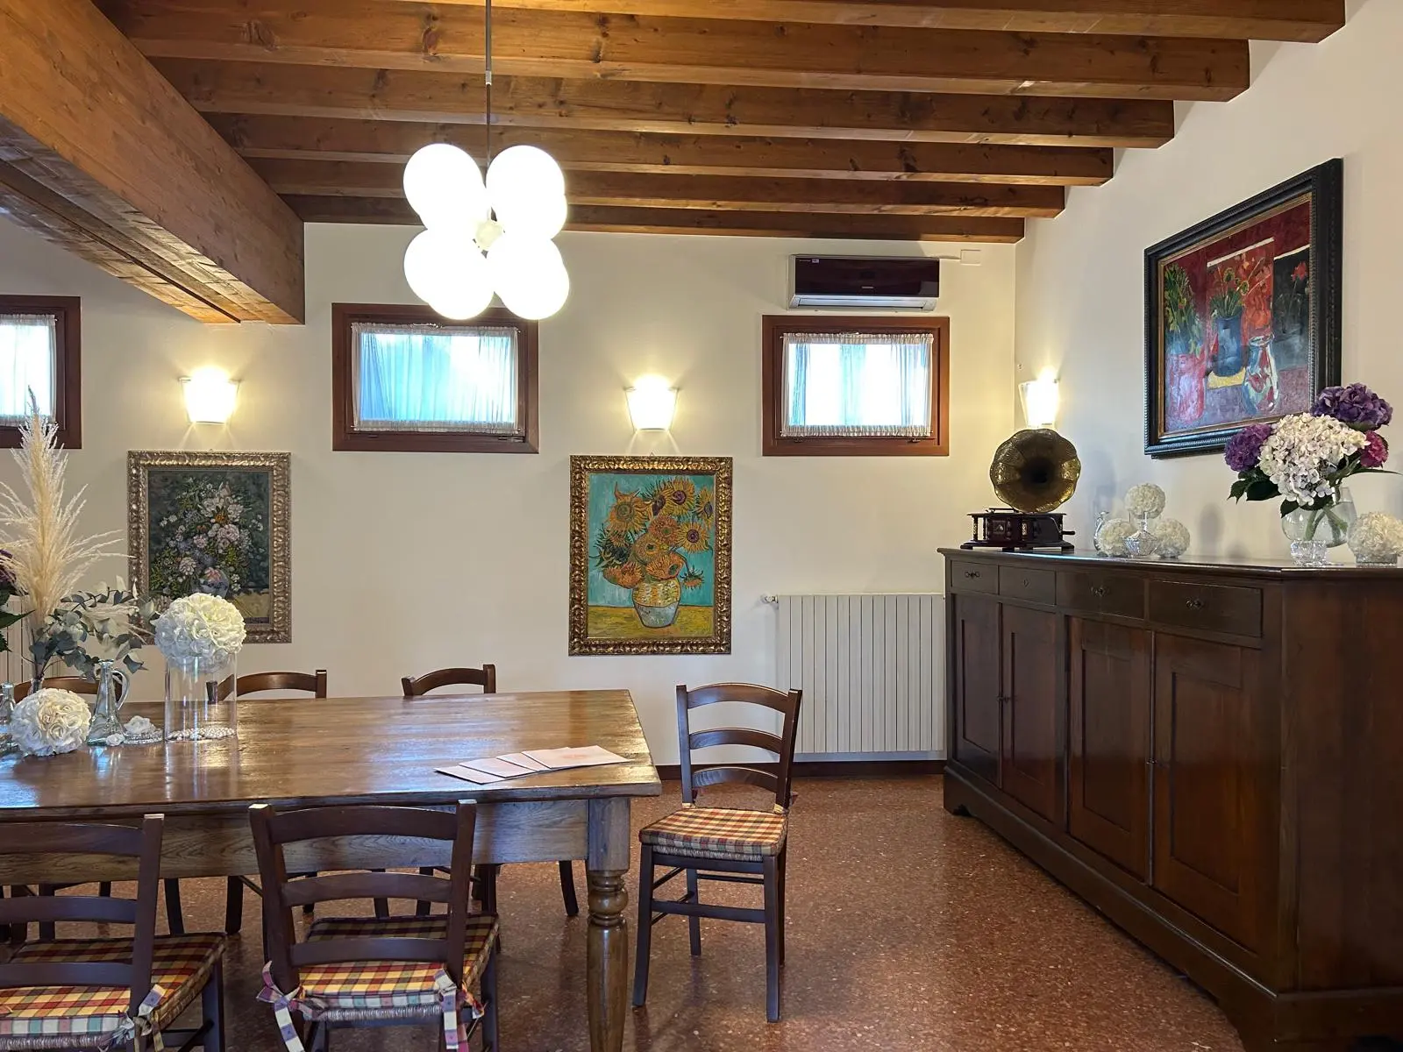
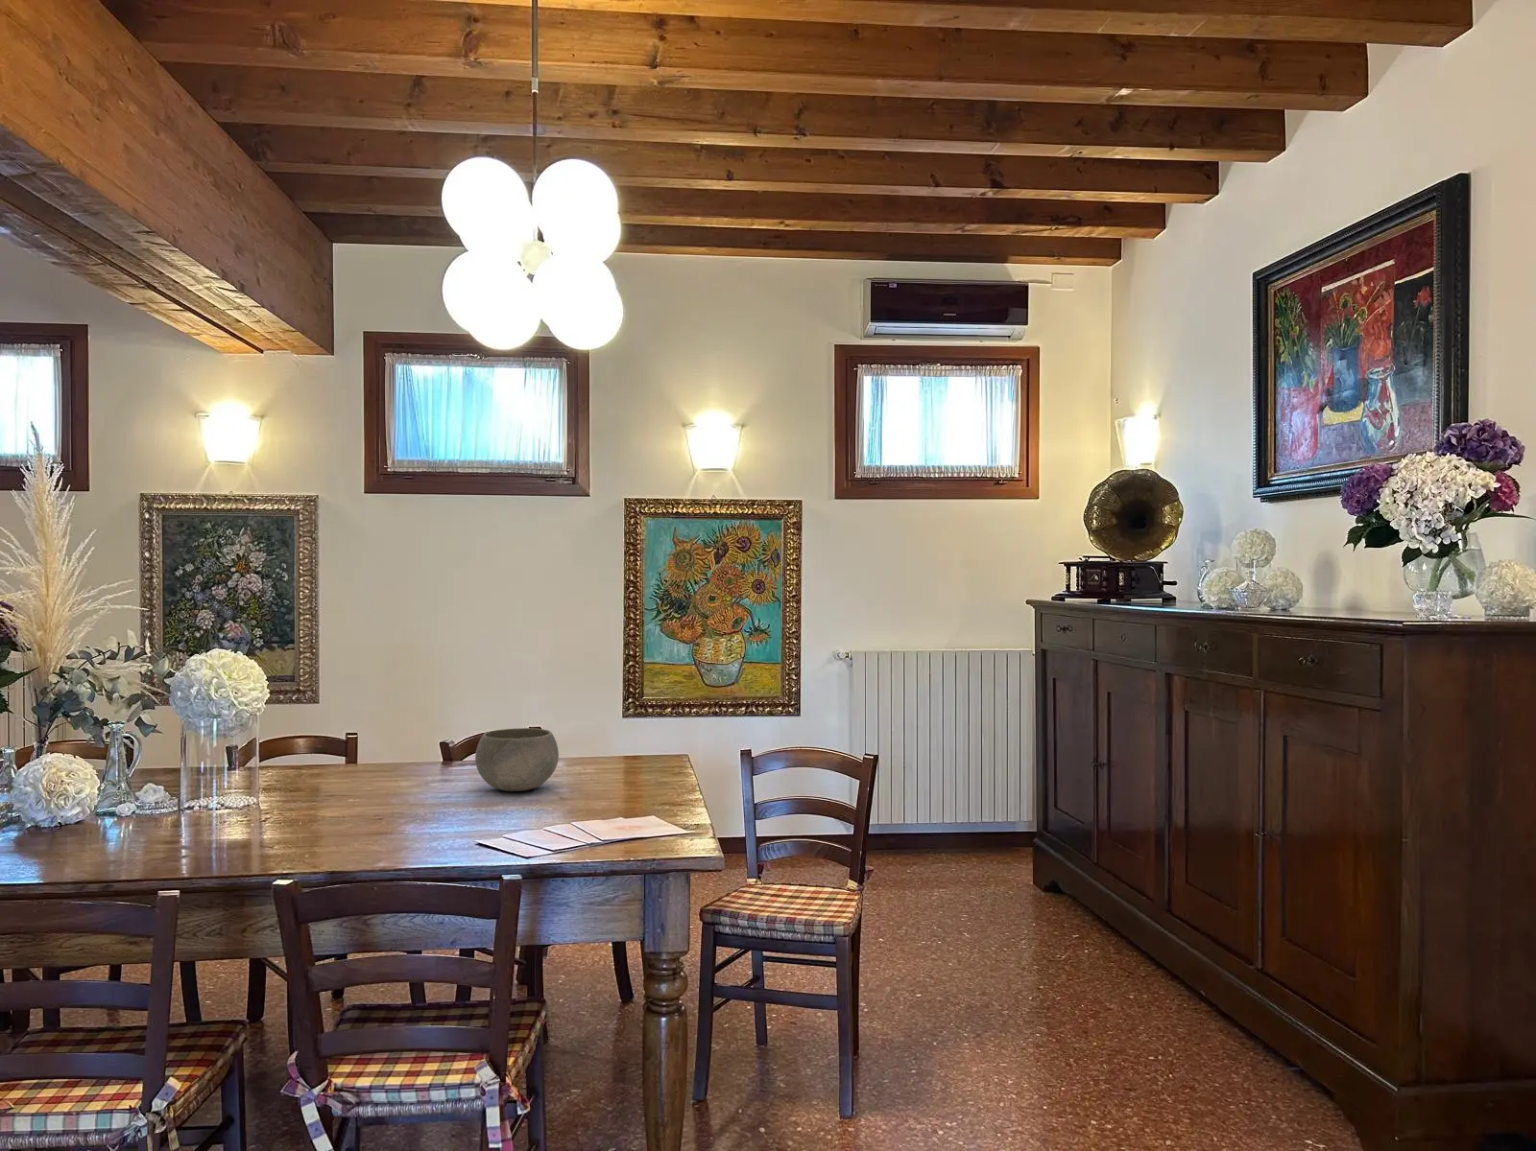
+ bowl (518, 759)
